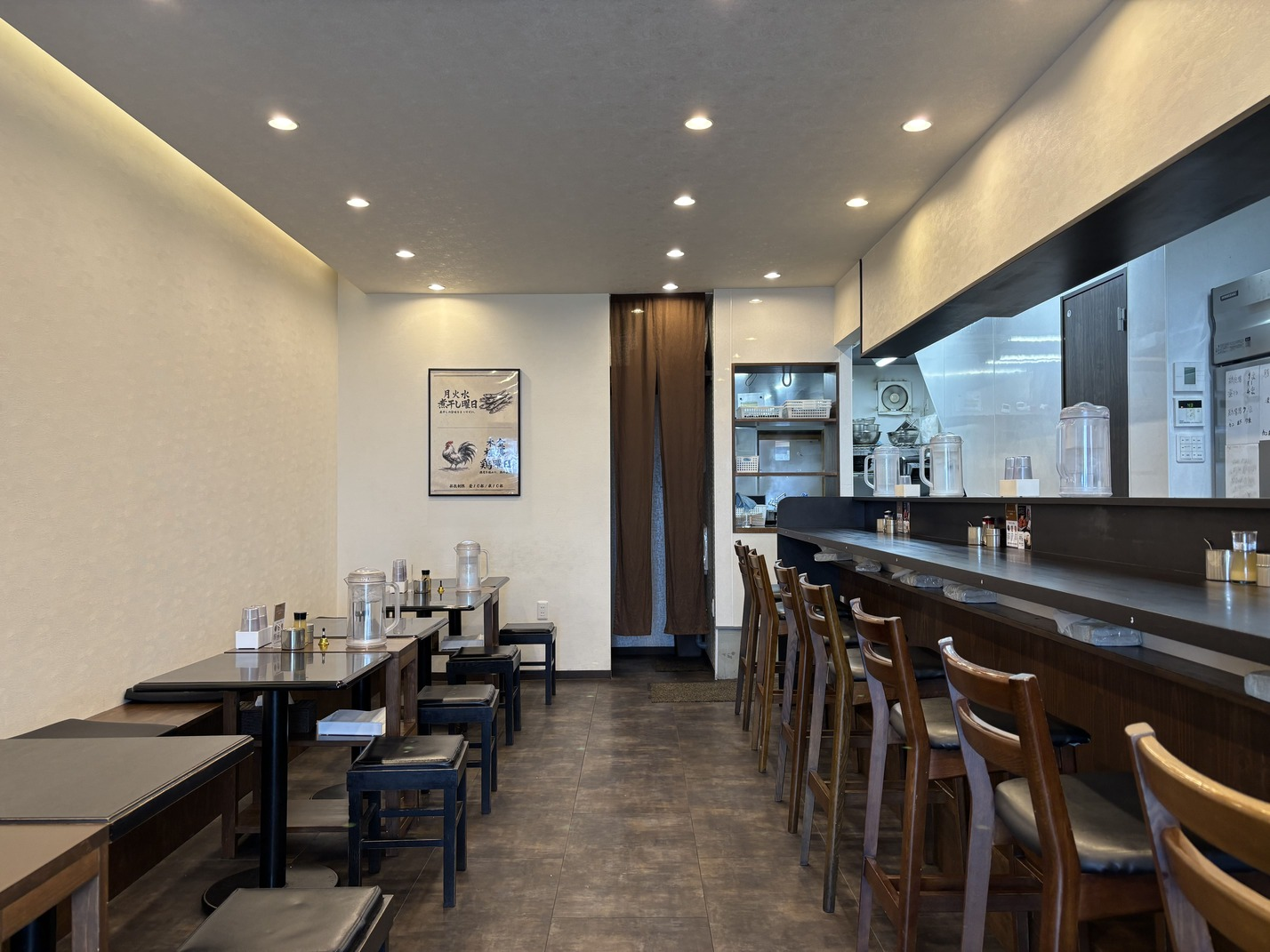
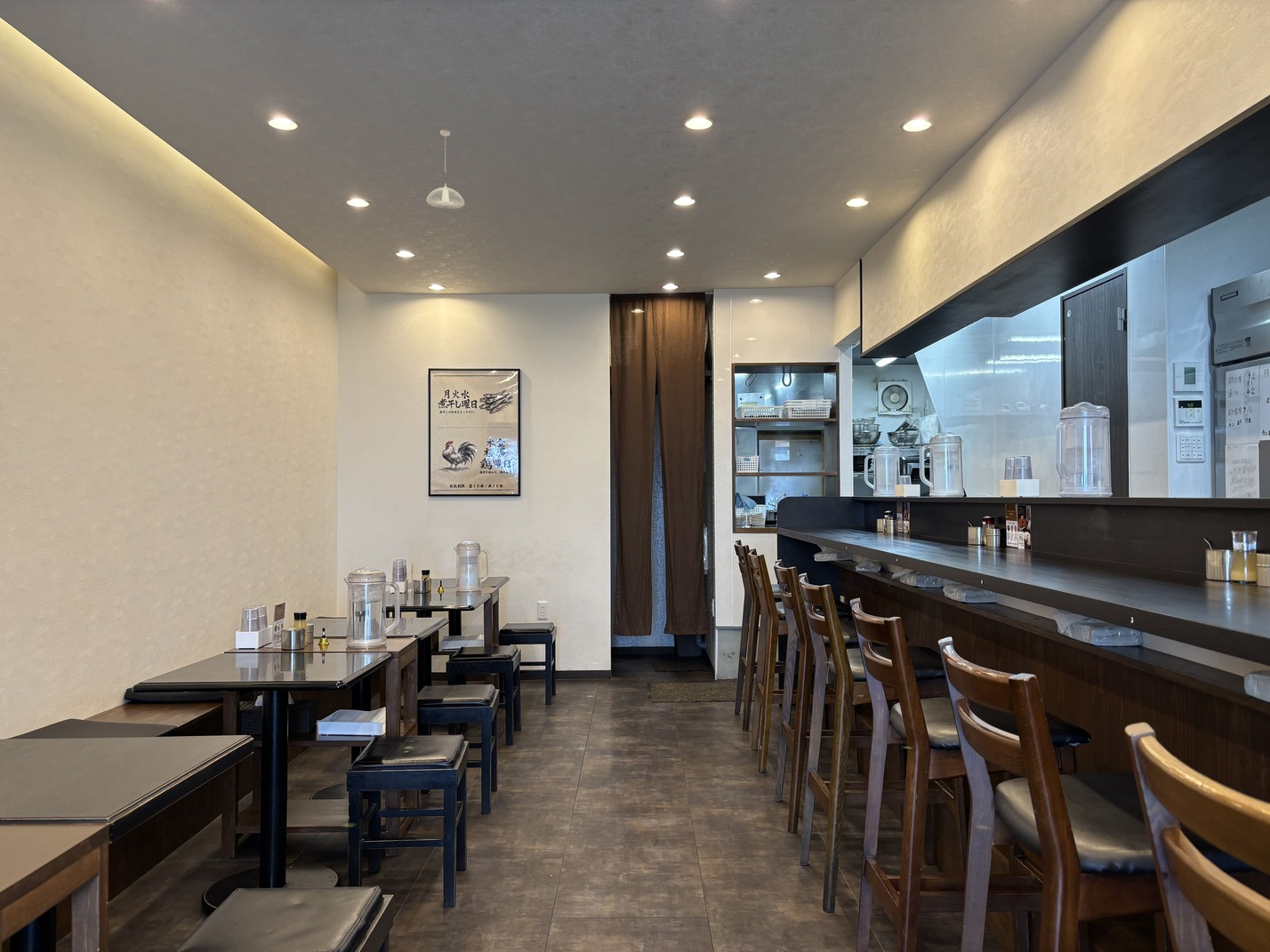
+ pendant light (445, 168)
